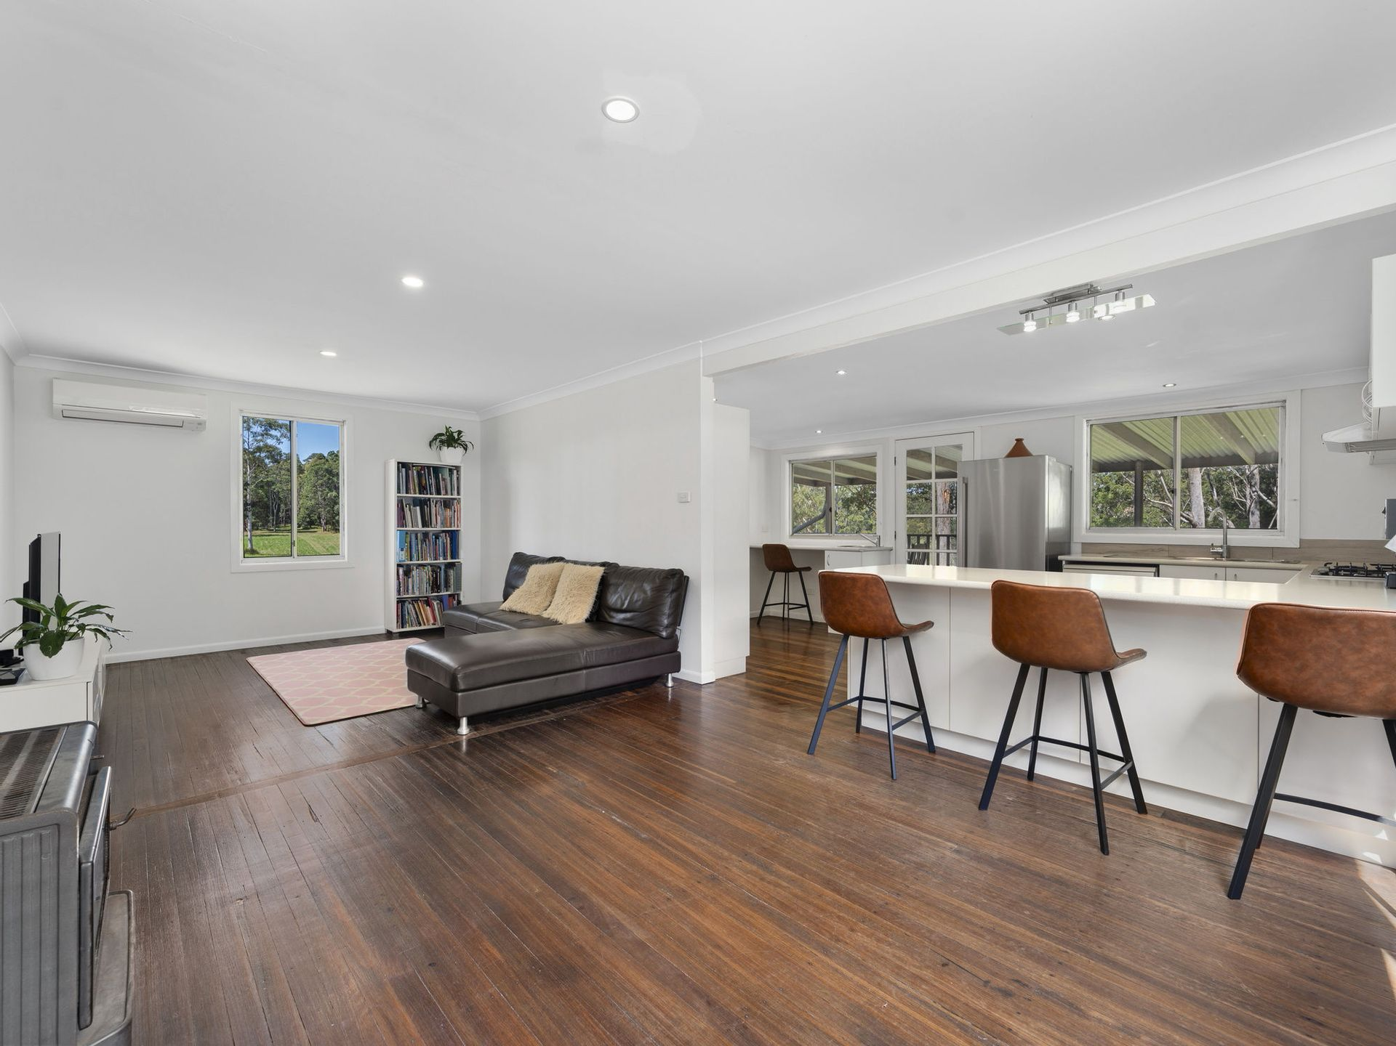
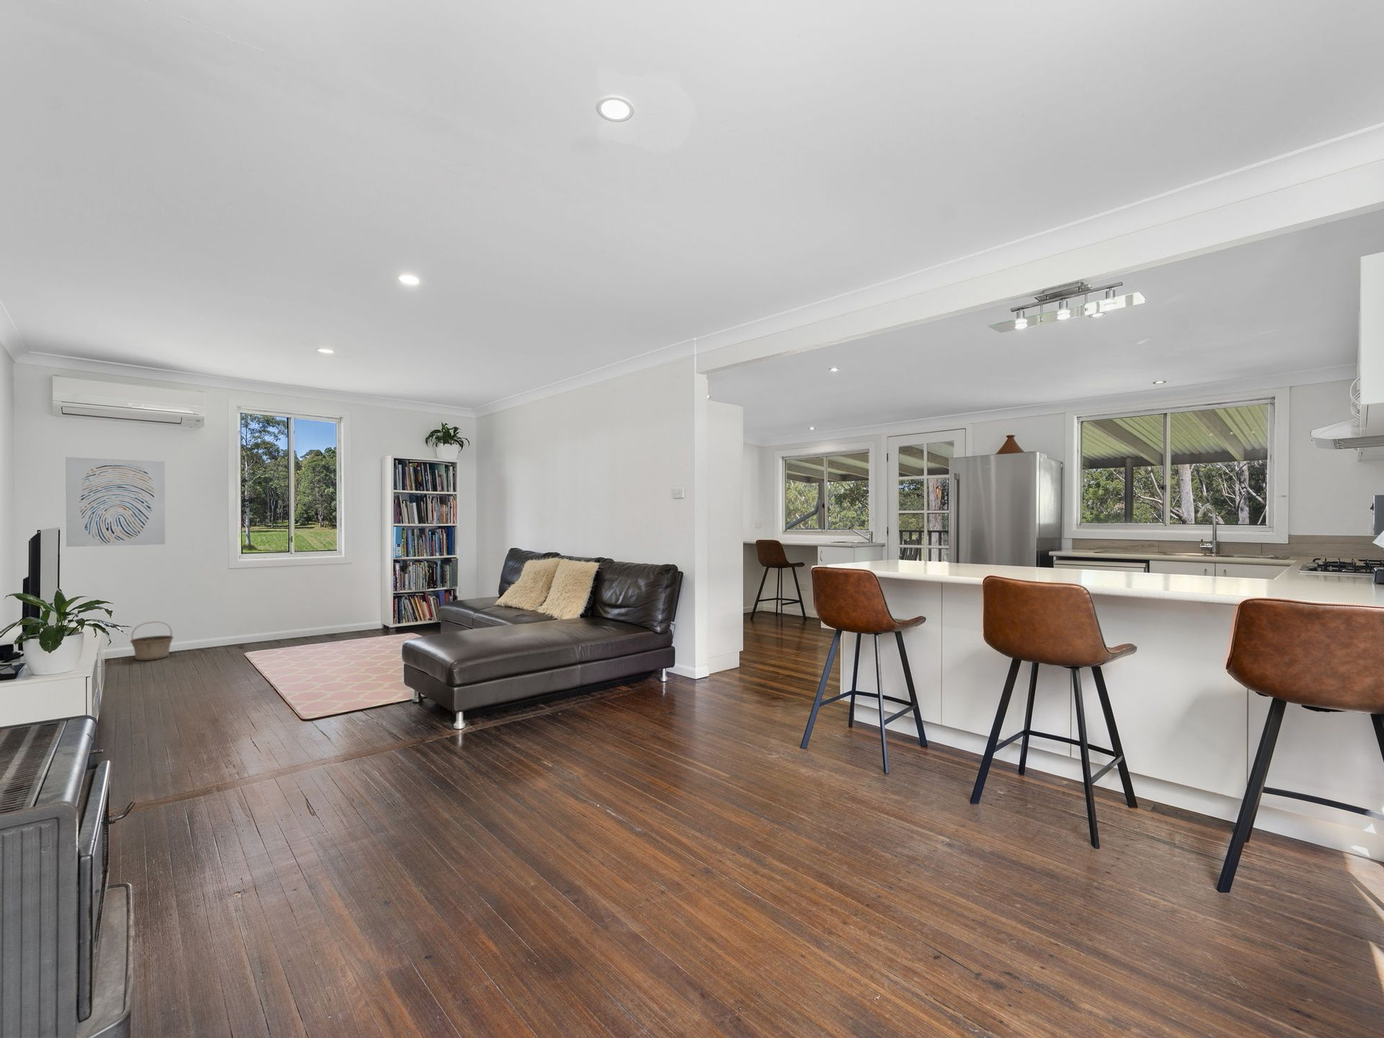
+ basket (153, 639)
+ wall art (118, 503)
